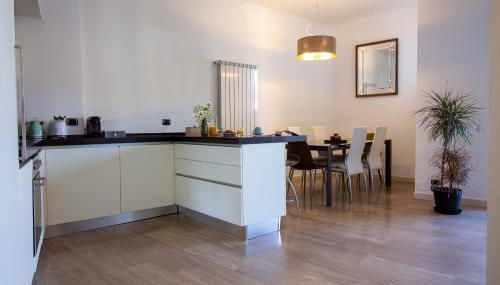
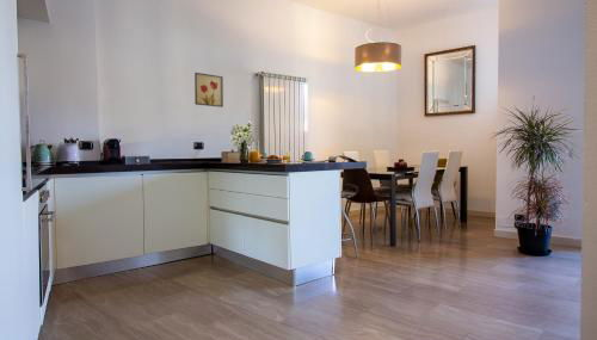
+ wall art (208, 89)
